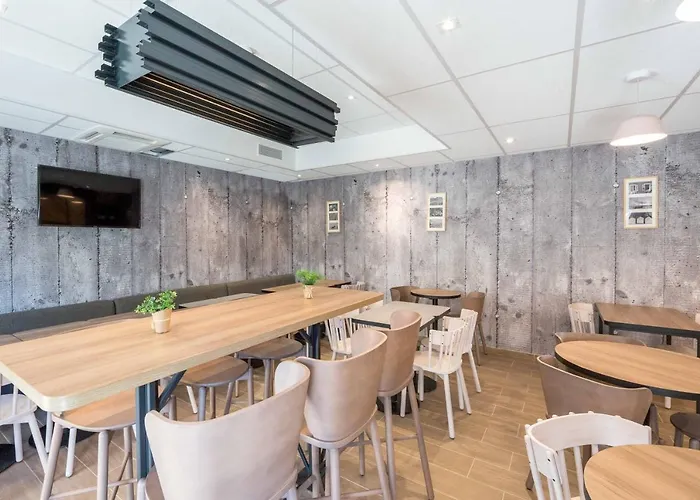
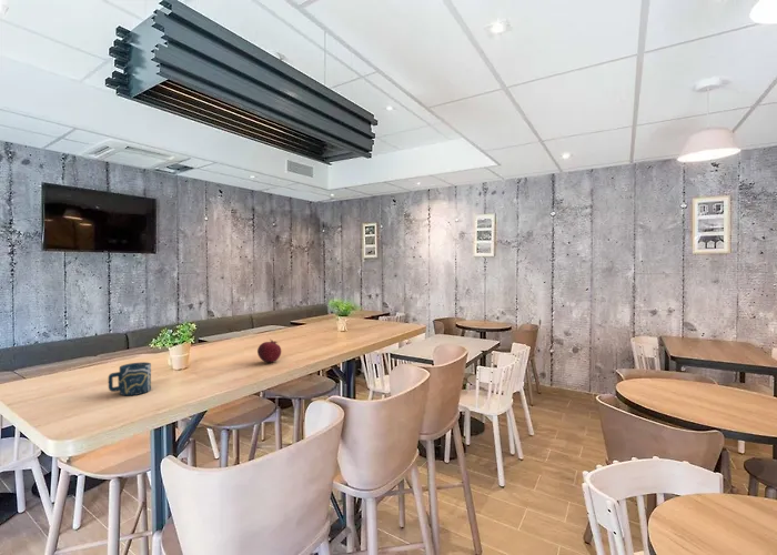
+ fruit (270, 351)
+ cup (130, 379)
